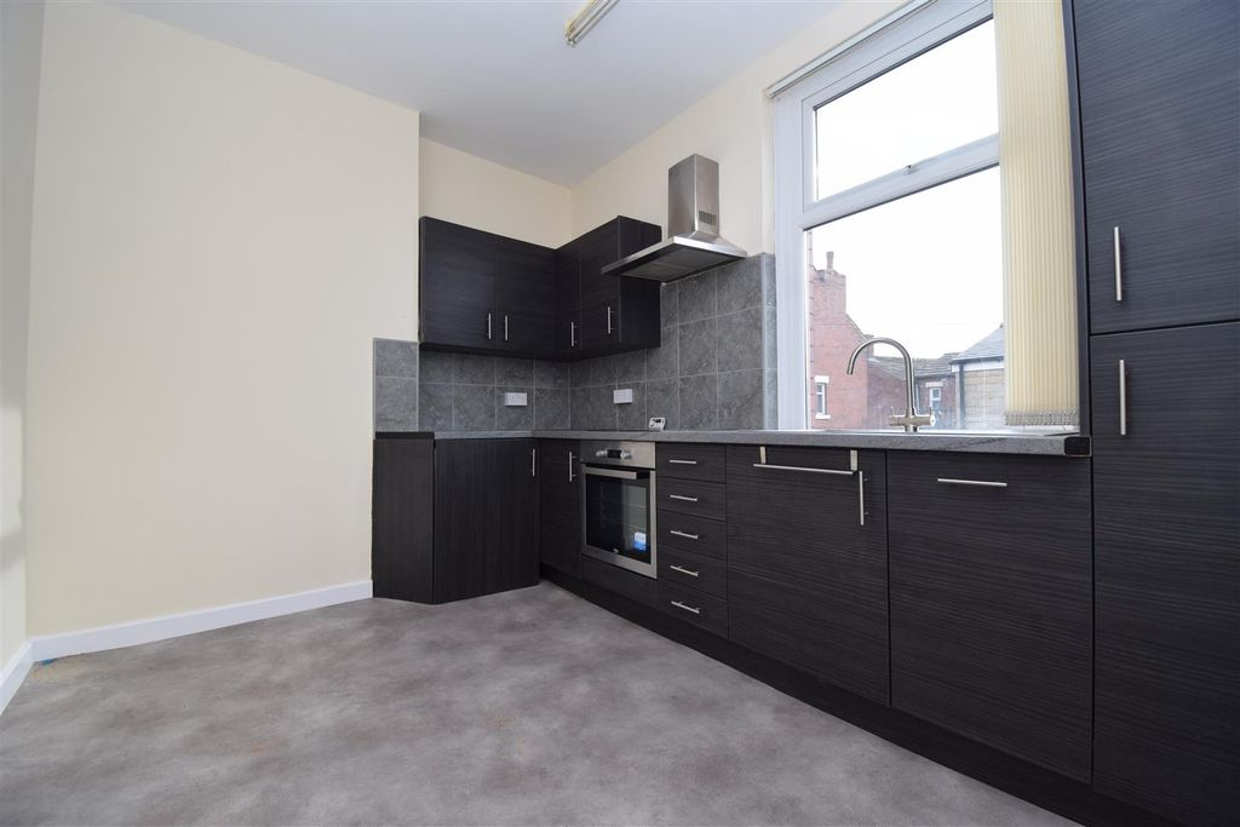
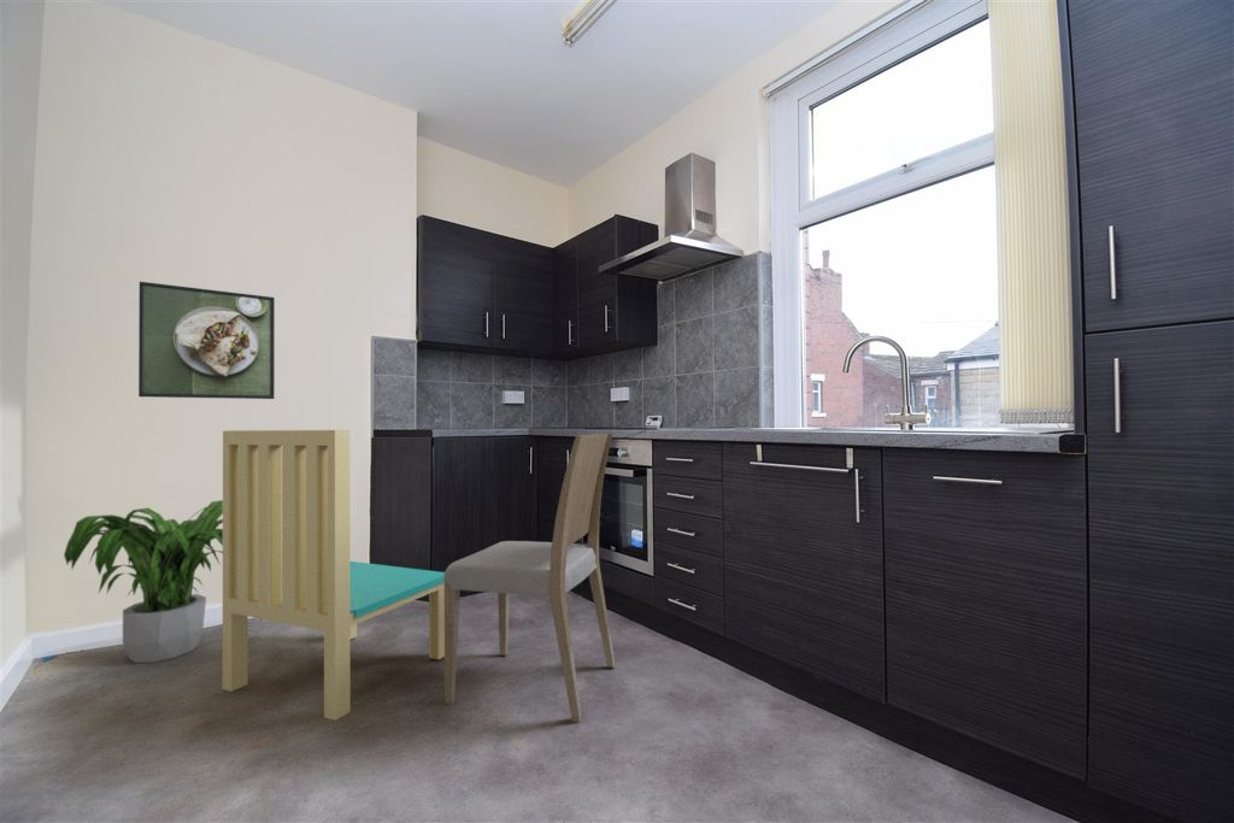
+ potted plant (174, 576)
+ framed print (210, 343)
+ dining chair (534, 558)
+ dining chair (343, 548)
